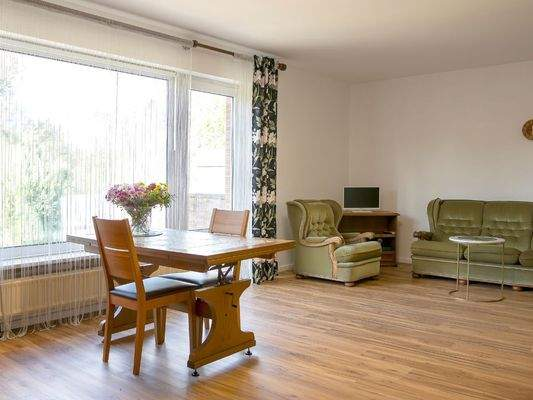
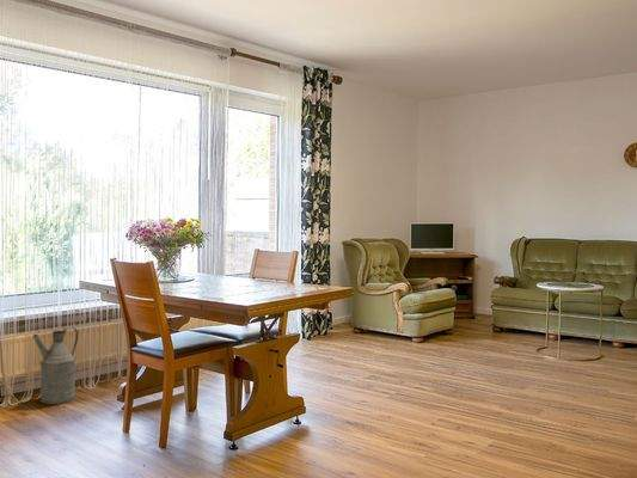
+ watering can (55, 363)
